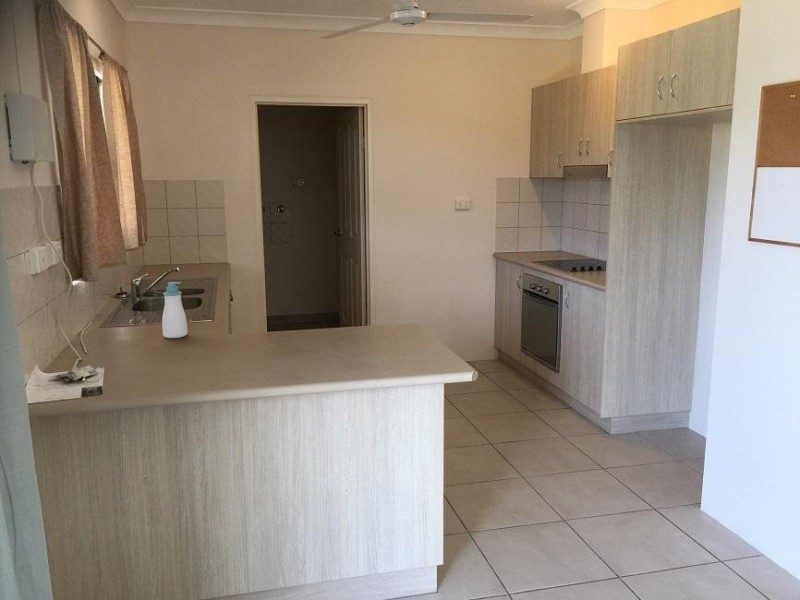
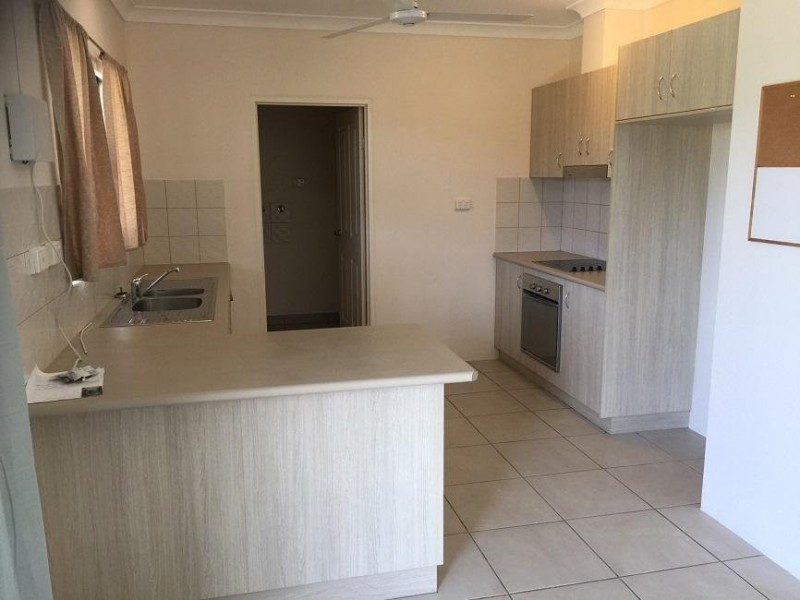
- soap bottle (173, 309)
